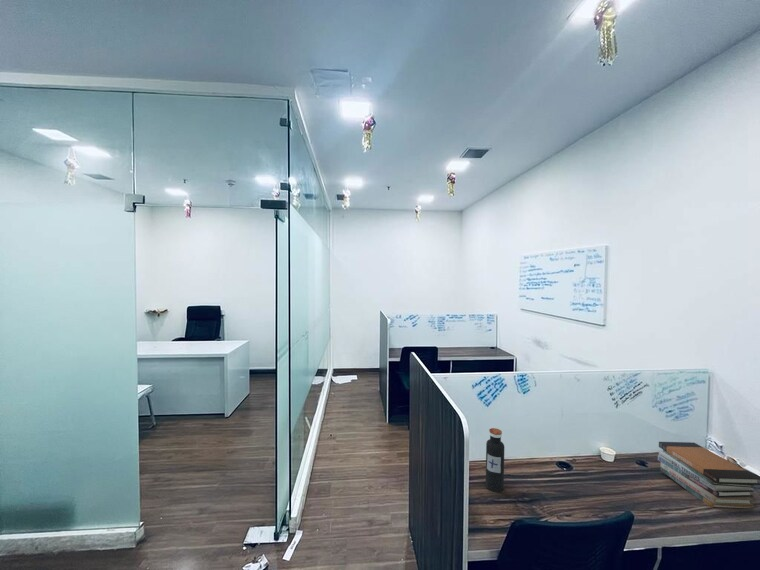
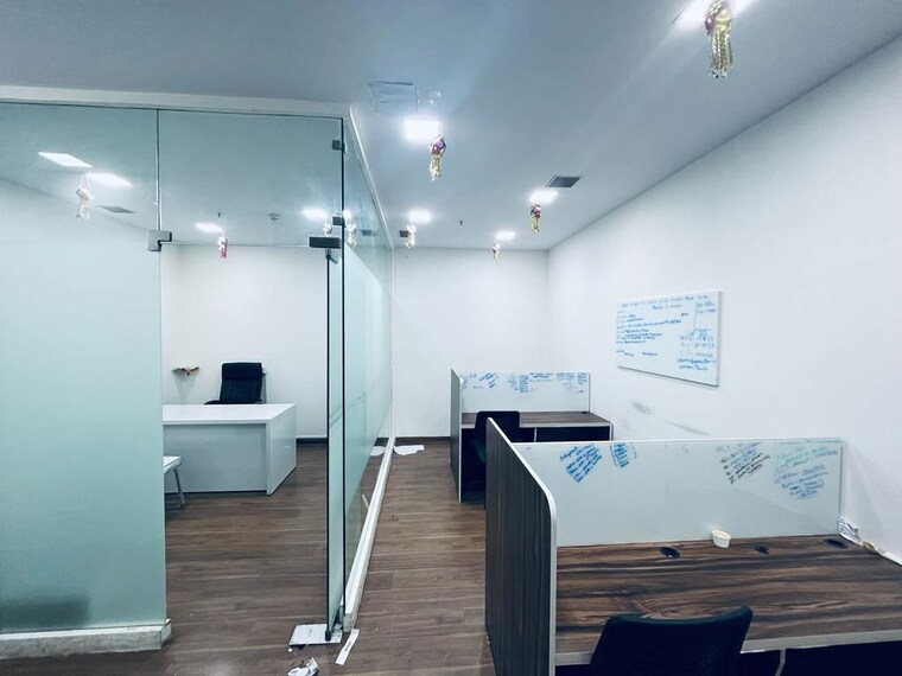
- water bottle (495, 458)
- book stack (703, 473)
